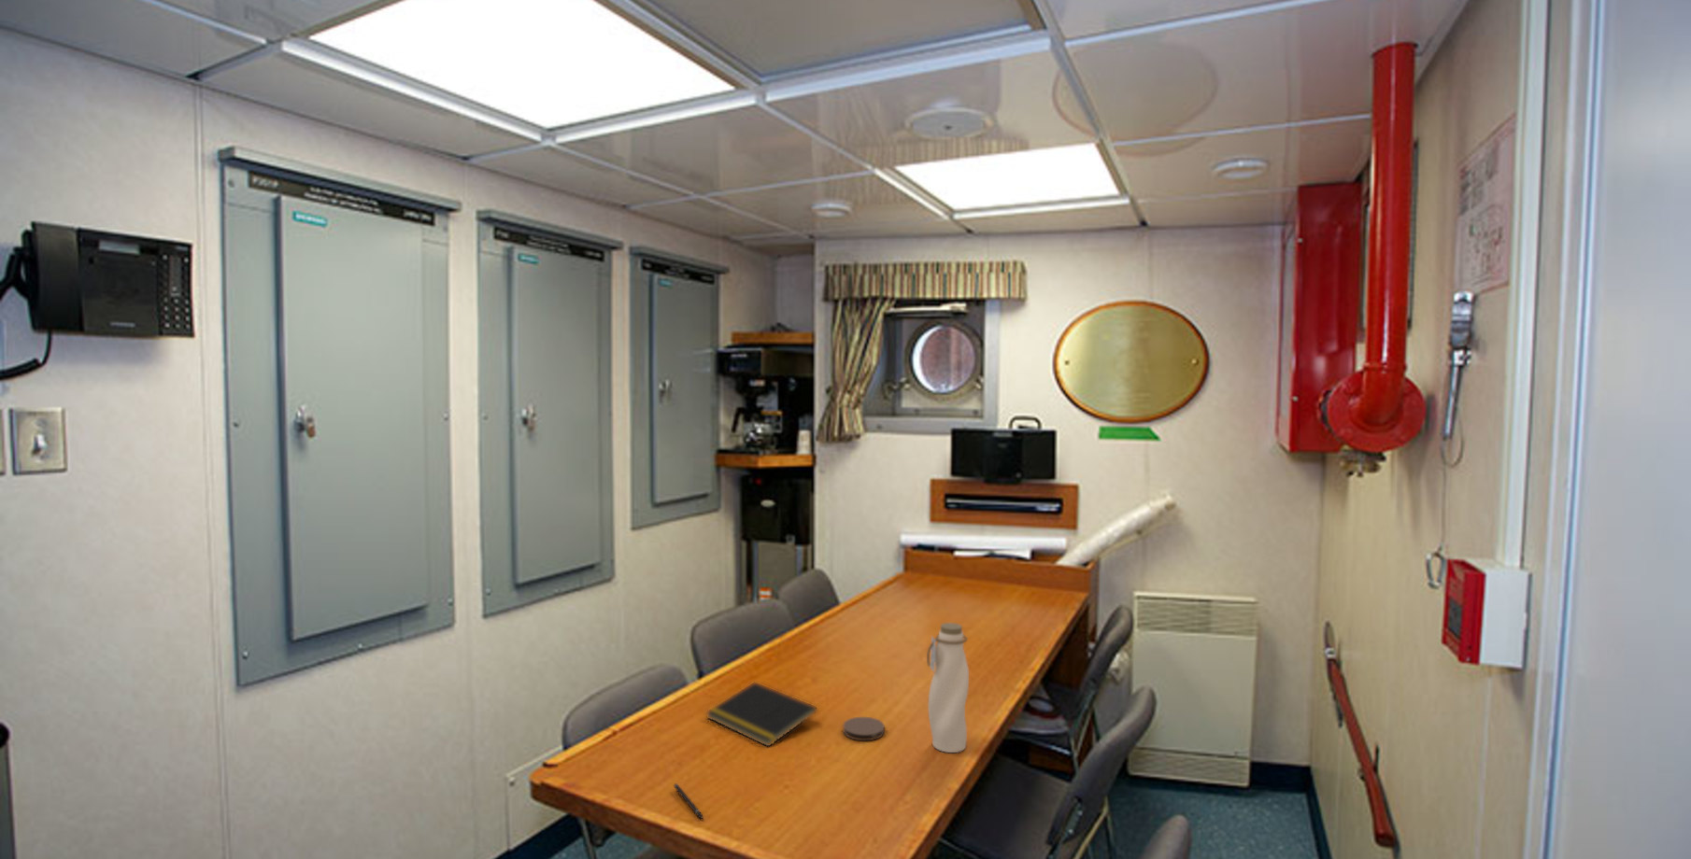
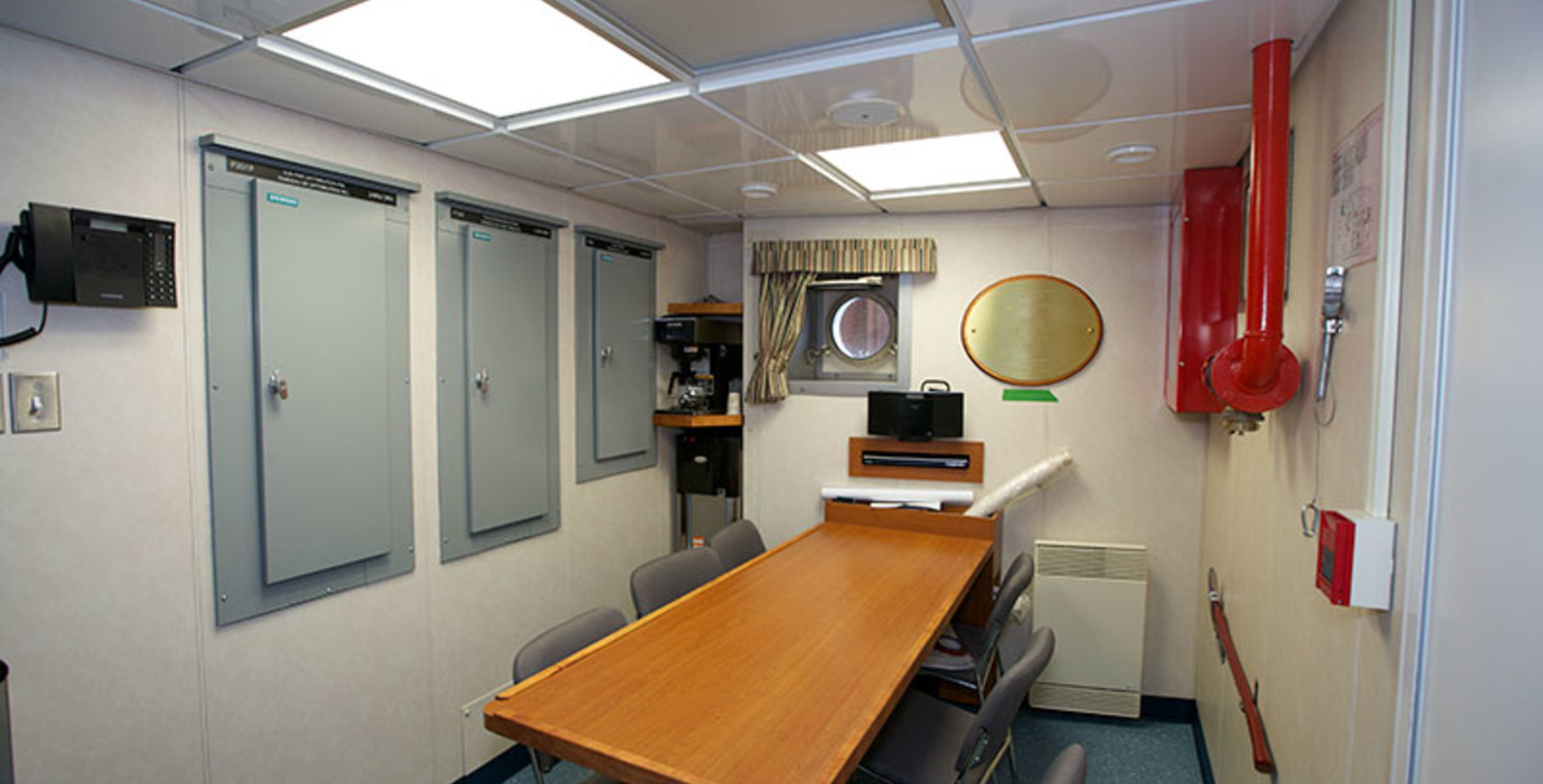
- notepad (761, 711)
- water bottle (947, 686)
- coaster (864, 729)
- pen (688, 801)
